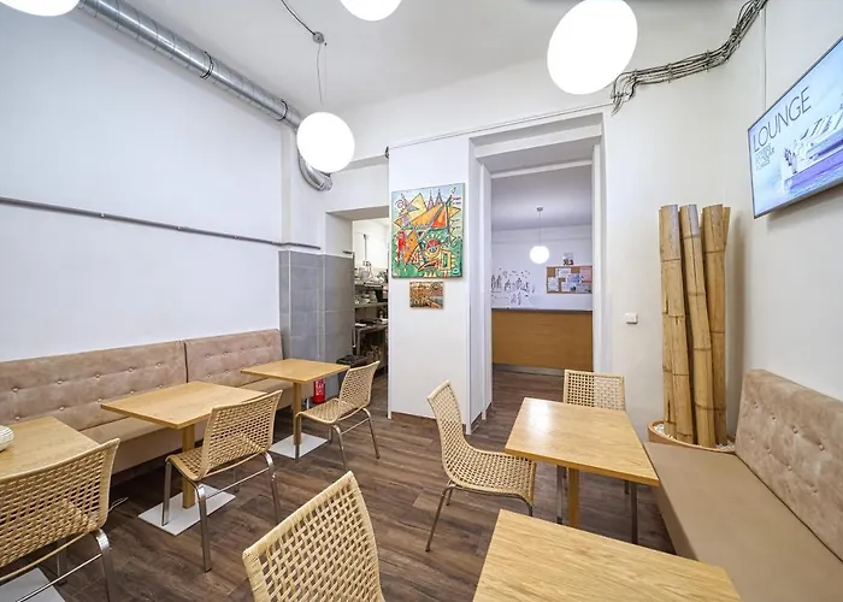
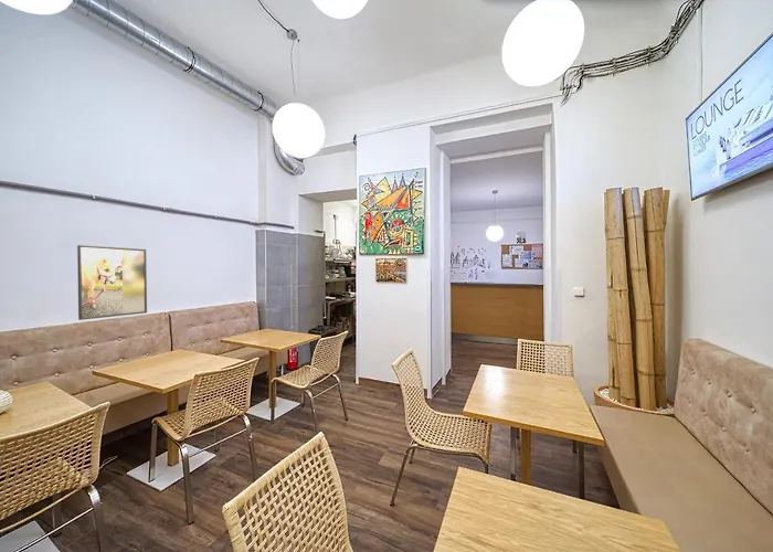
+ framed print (115, 282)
